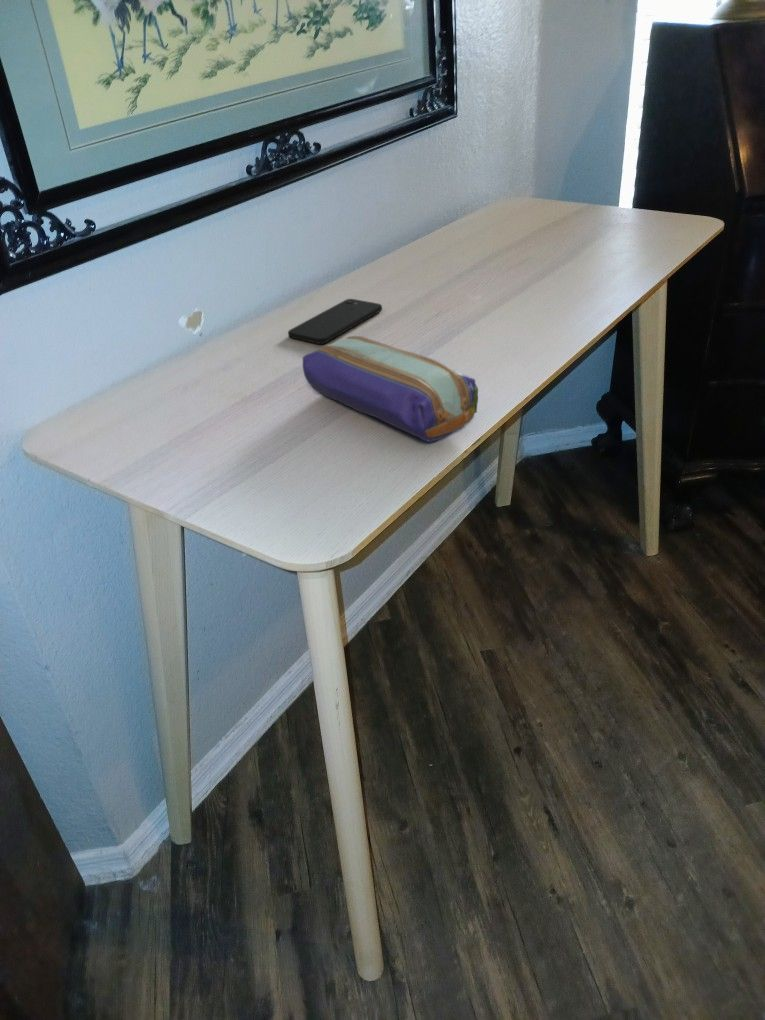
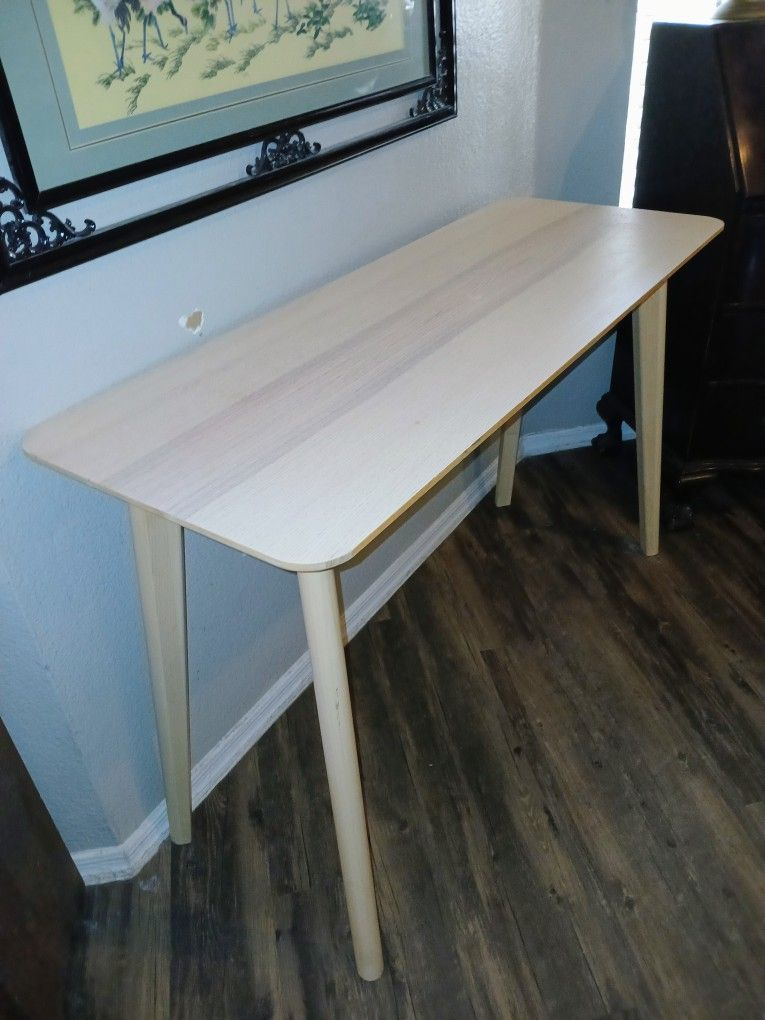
- pencil case (386, 385)
- smartphone (335, 319)
